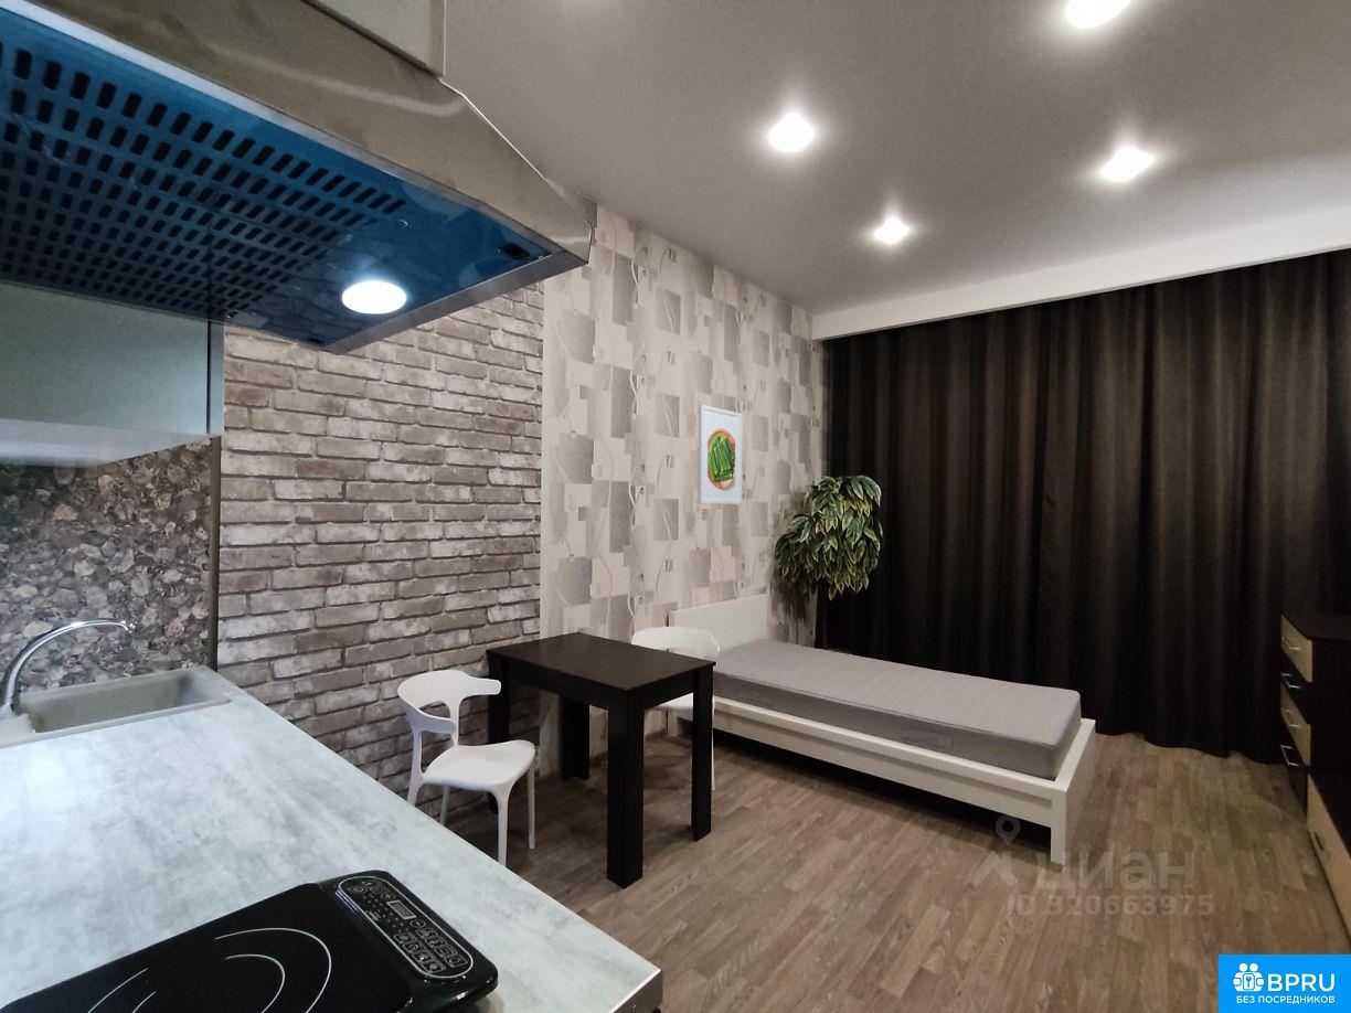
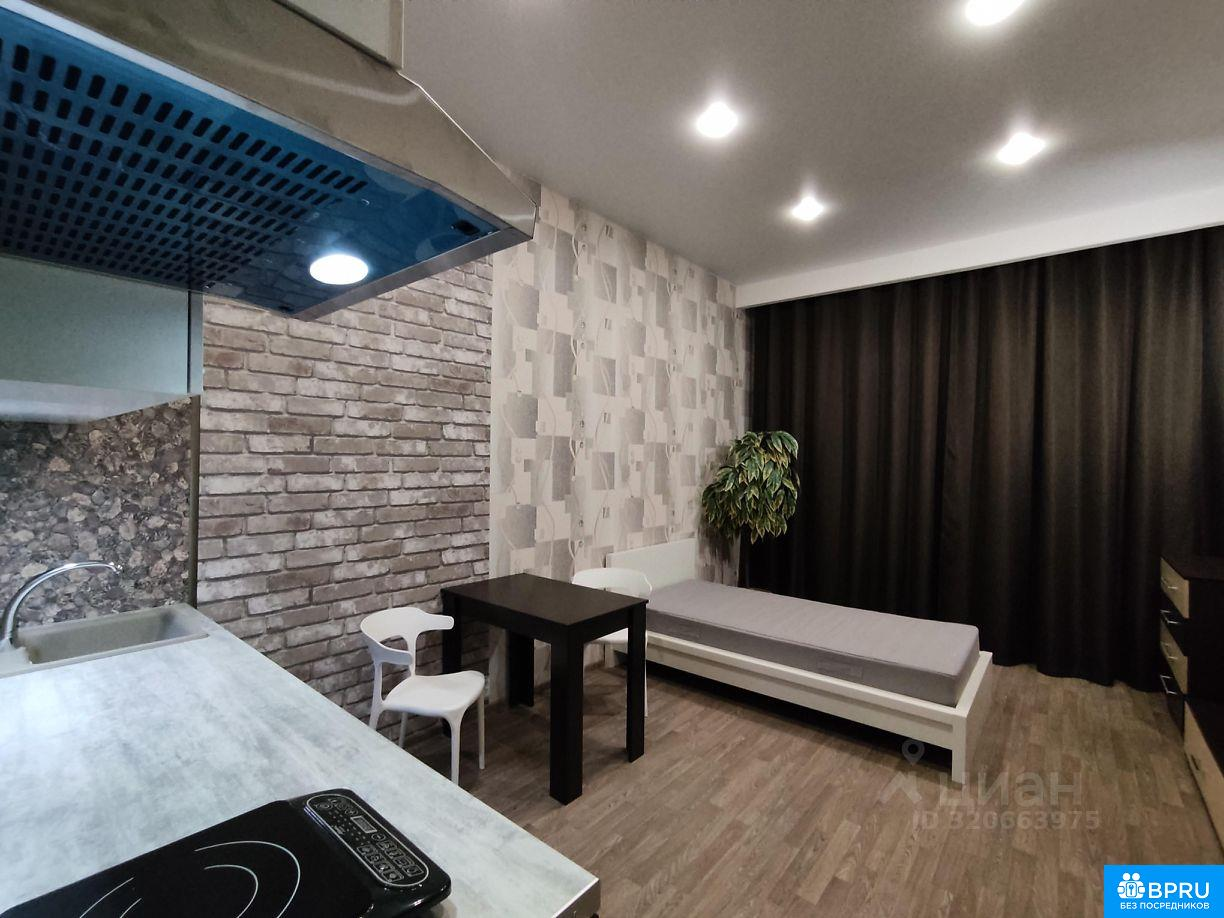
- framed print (721, 456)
